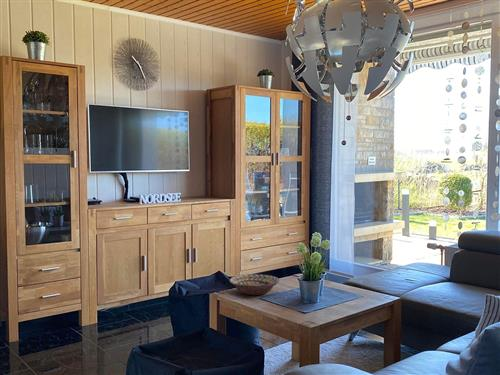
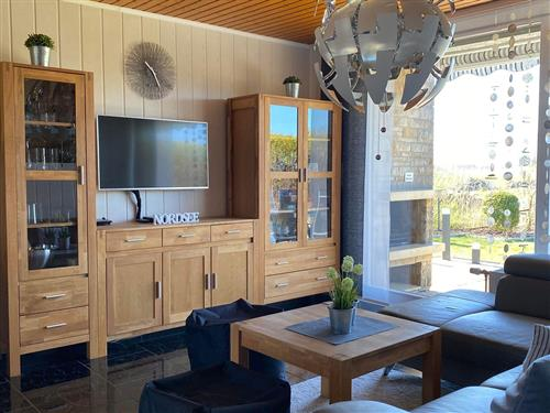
- decorative bowl (254, 285)
